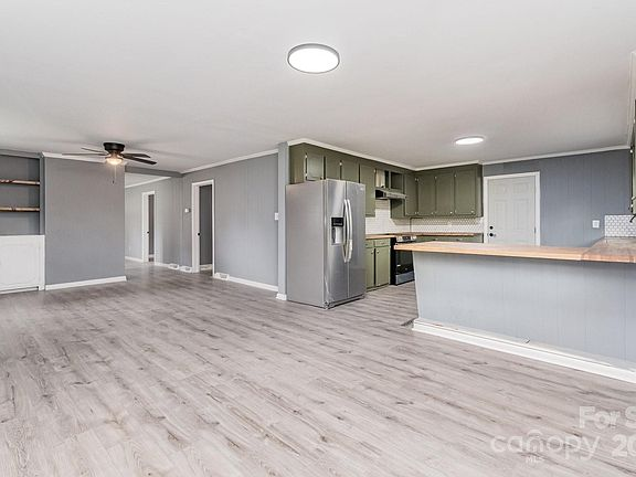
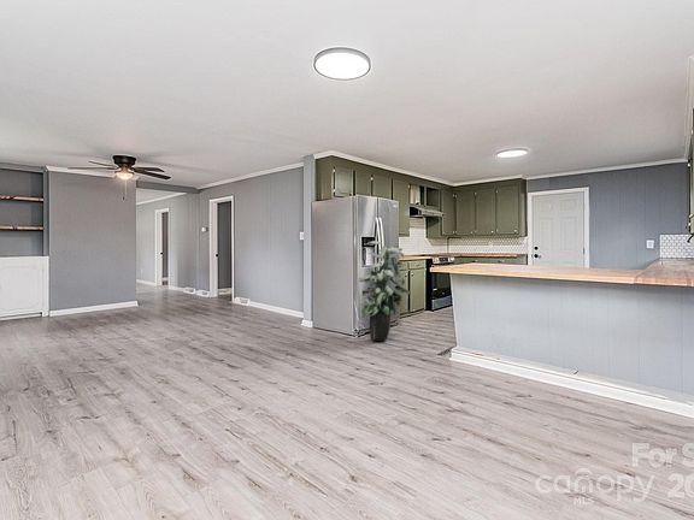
+ indoor plant (381, 290)
